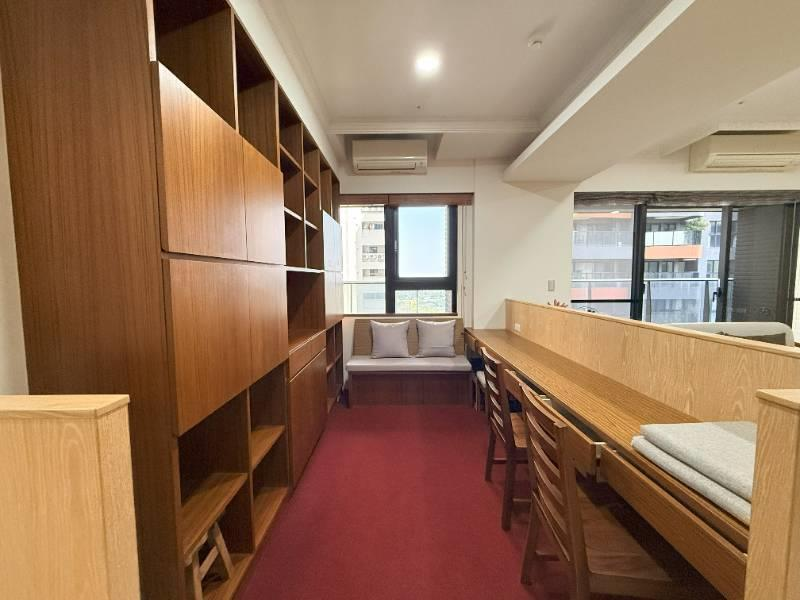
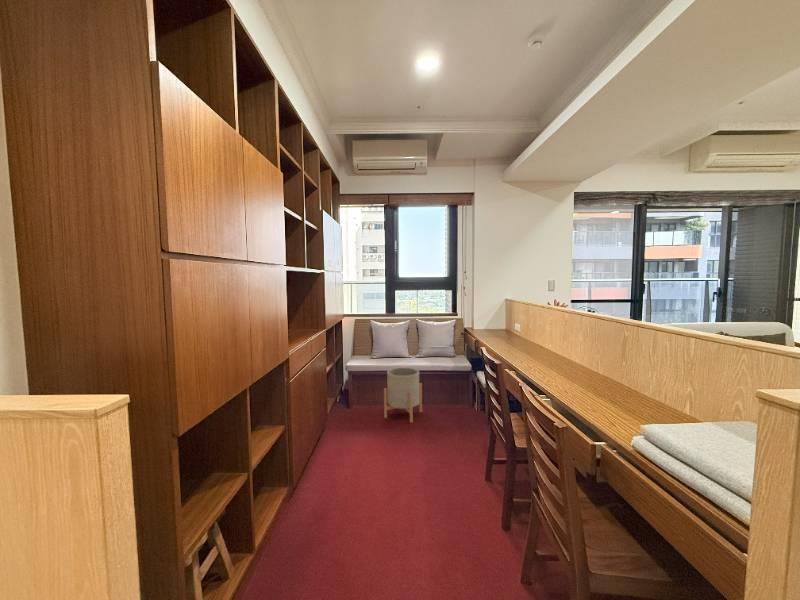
+ planter (403, 393)
